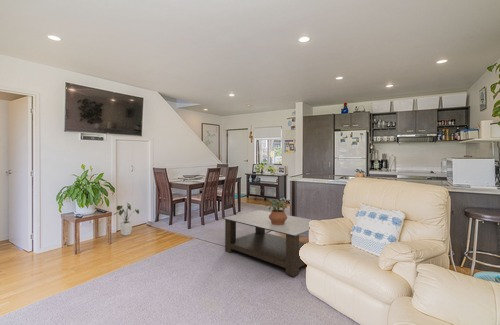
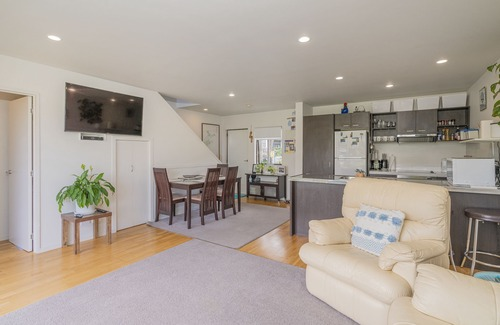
- coffee table (273, 237)
- potted plant (275, 210)
- house plant (128, 218)
